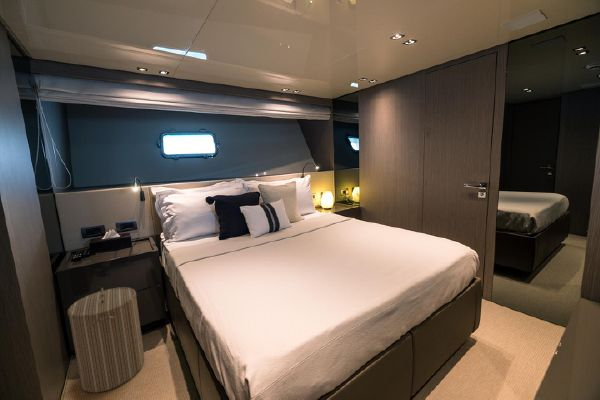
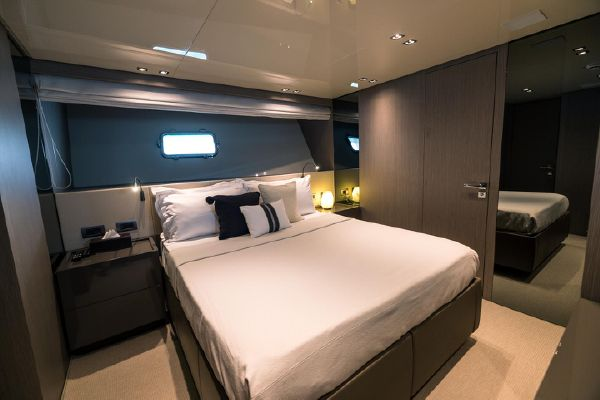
- laundry hamper (108, 330)
